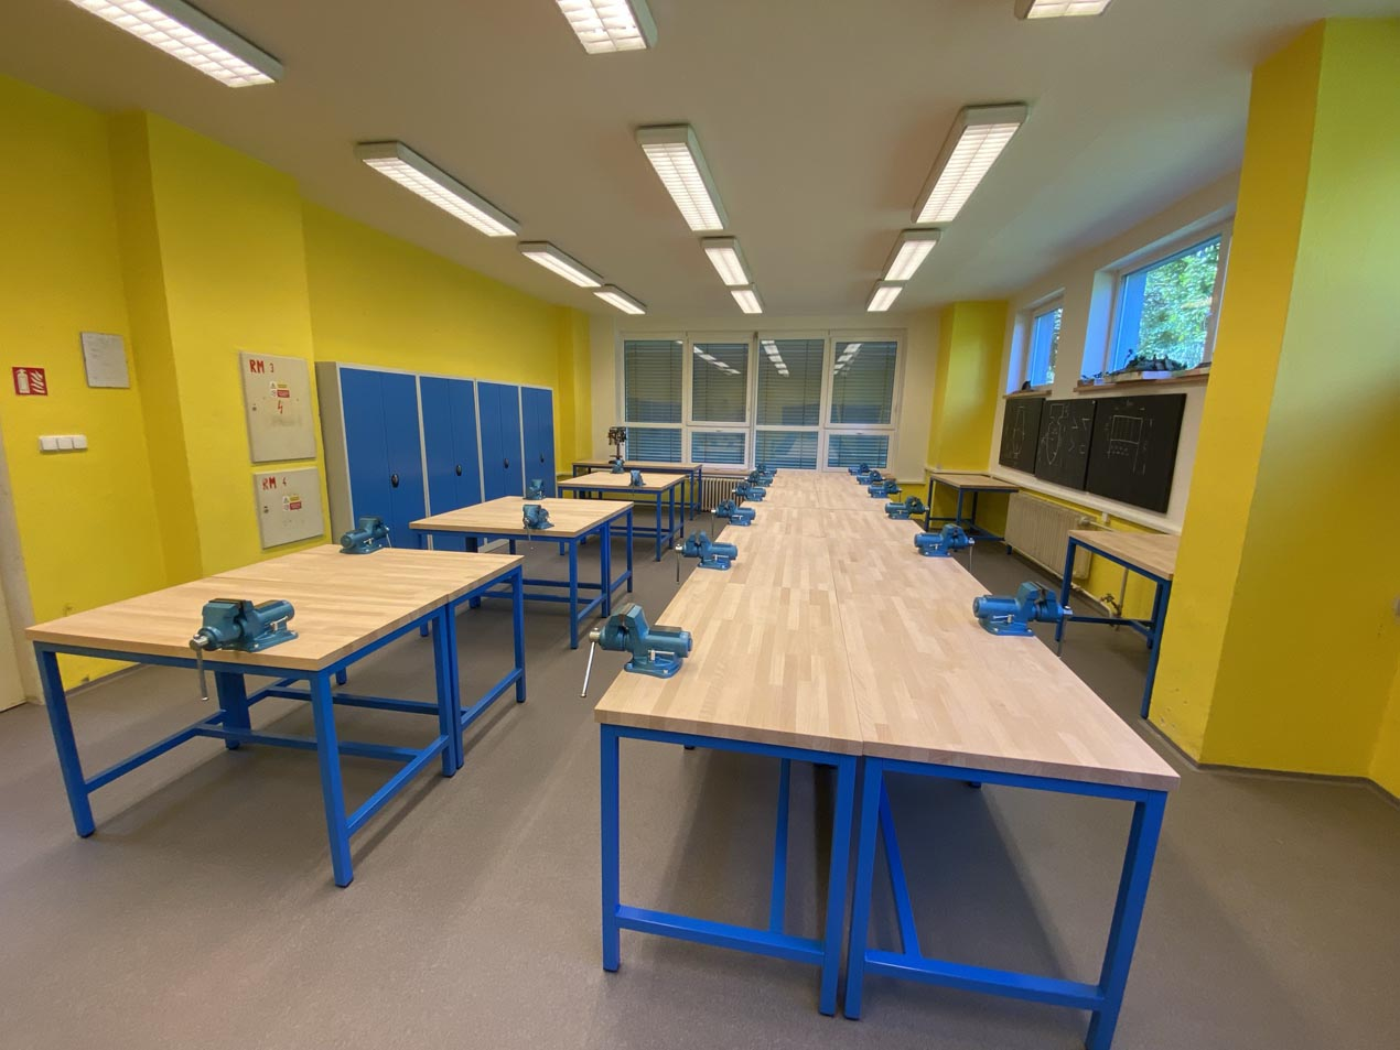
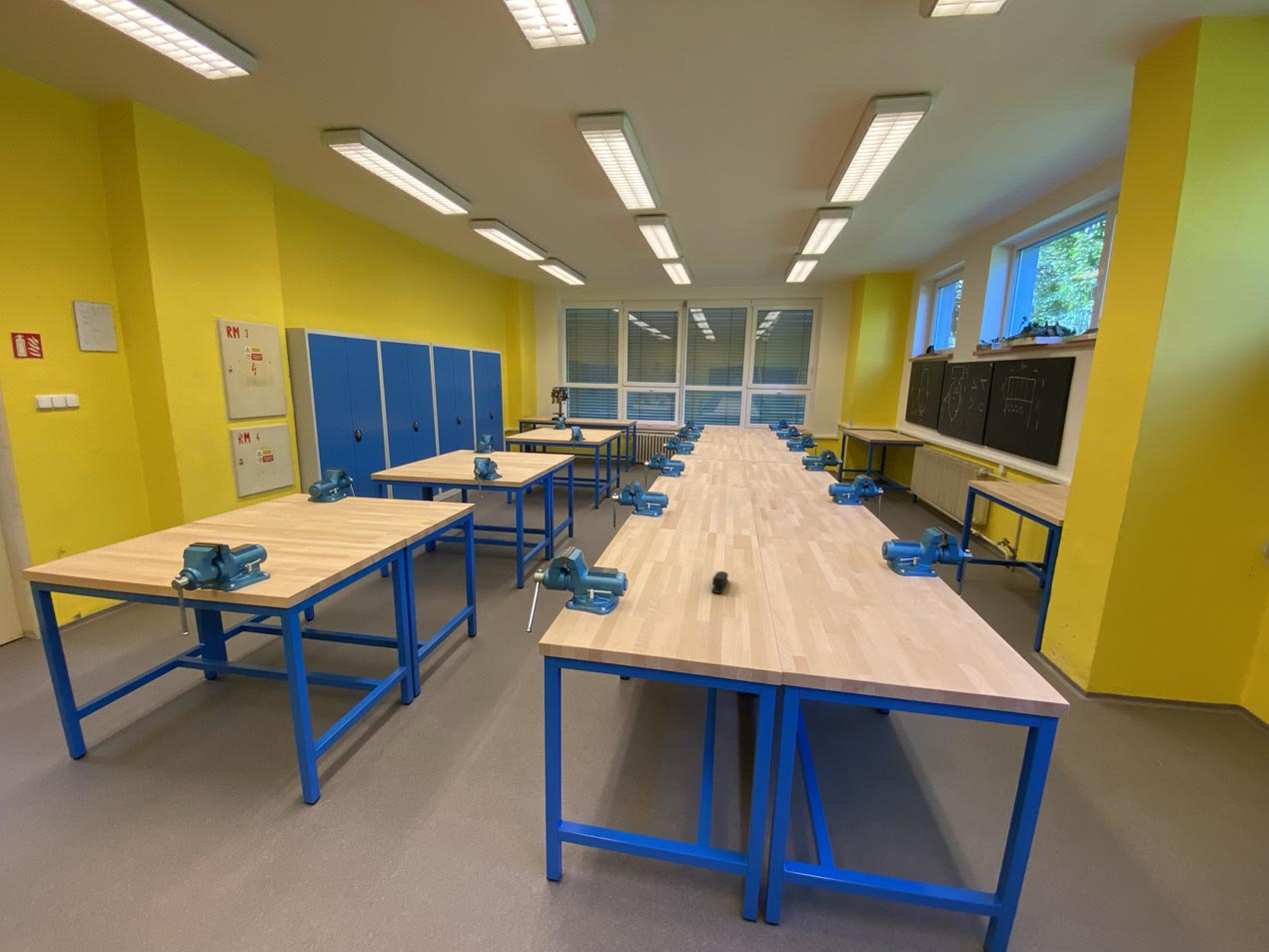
+ stapler (719, 578)
